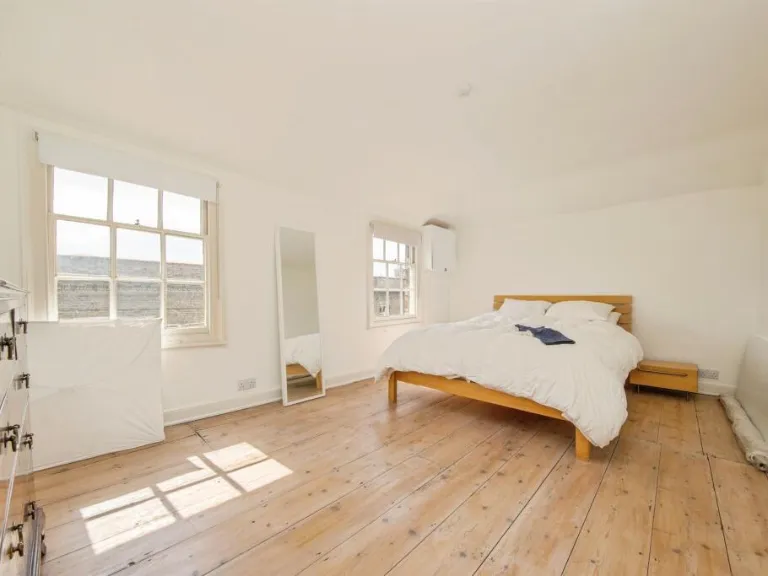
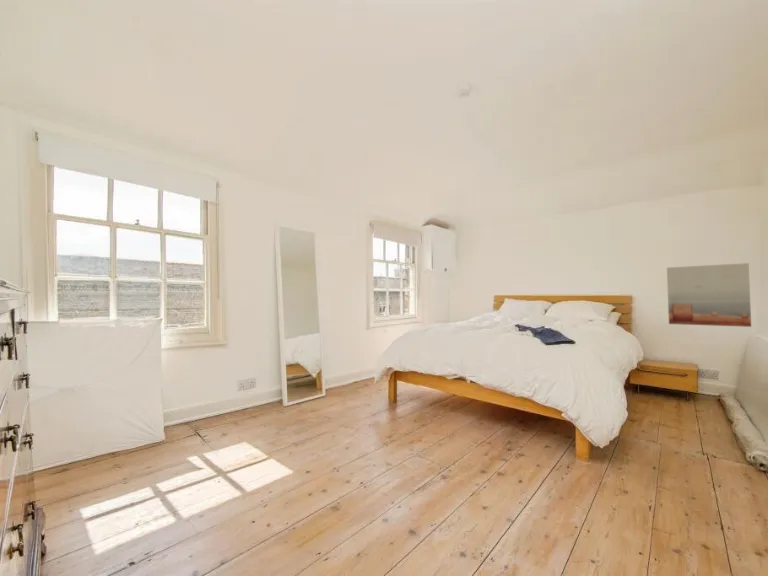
+ wall art (706, 295)
